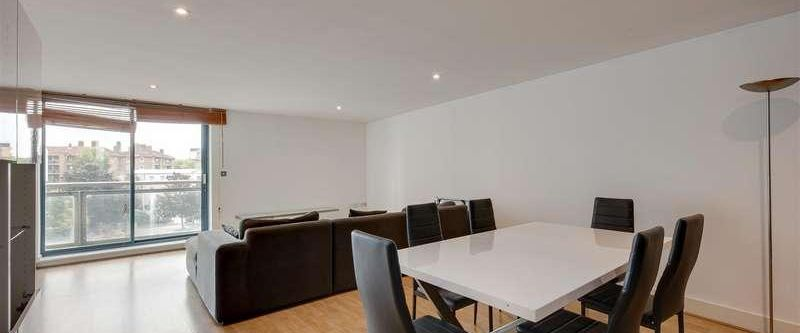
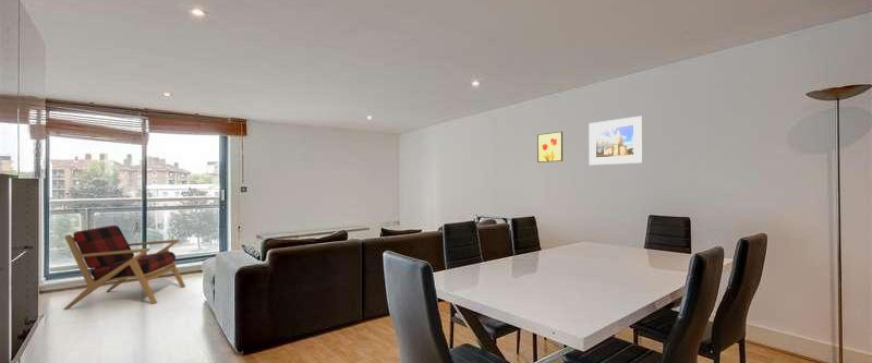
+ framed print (614, 142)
+ armchair (130, 262)
+ wall art (549, 147)
